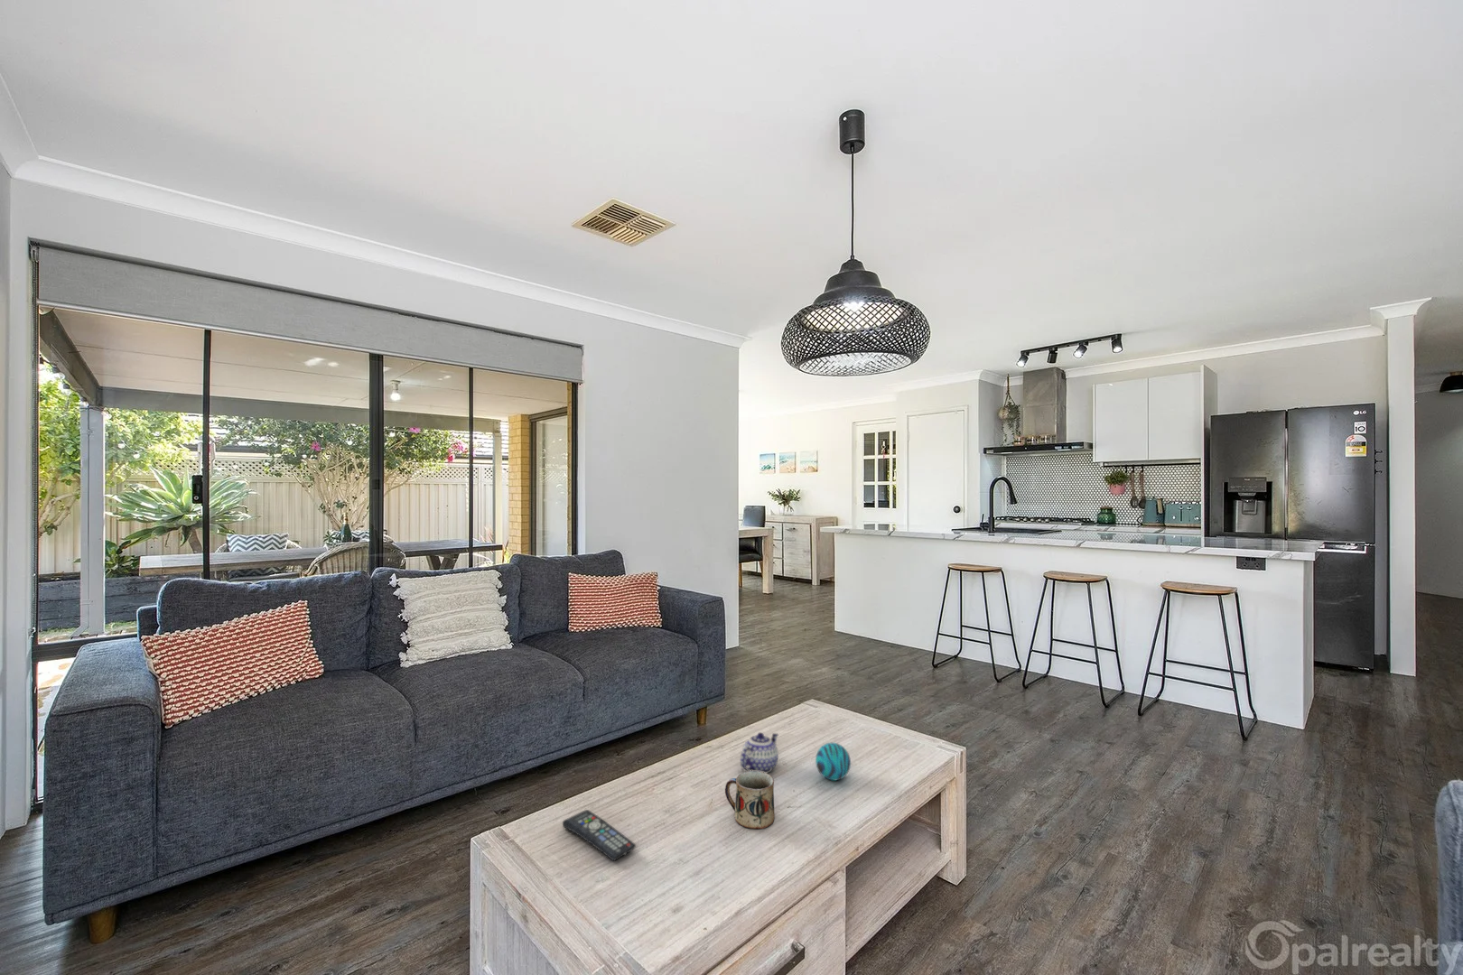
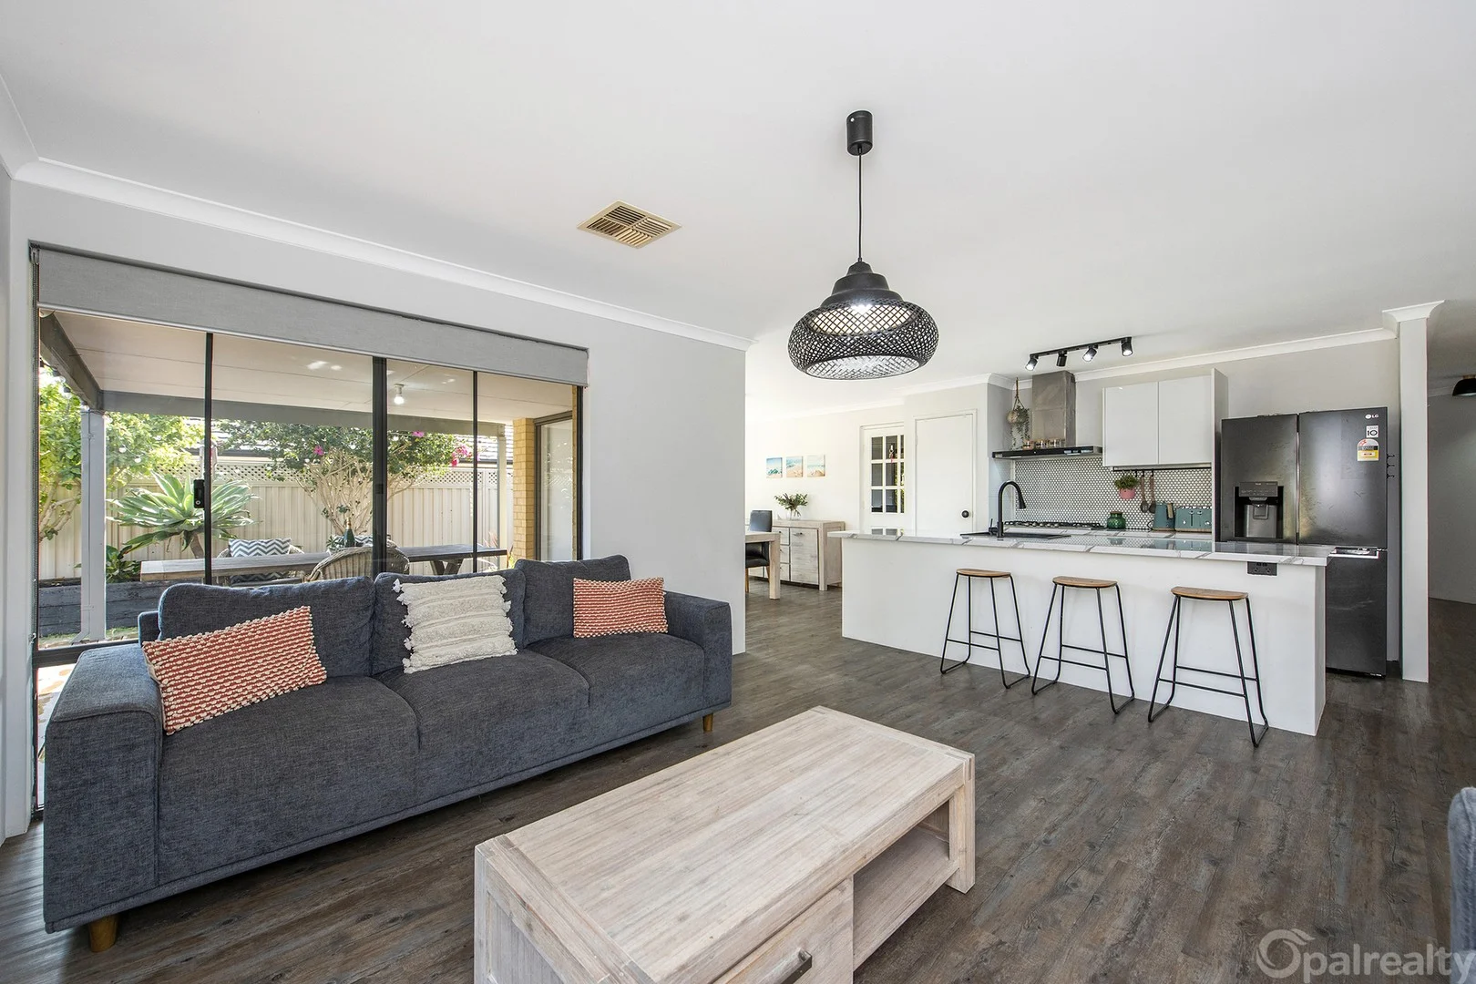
- teapot (760, 750)
- decorative ball (833, 761)
- remote control (597, 834)
- mug (751, 798)
